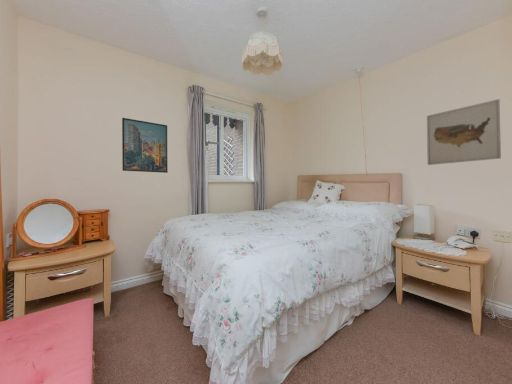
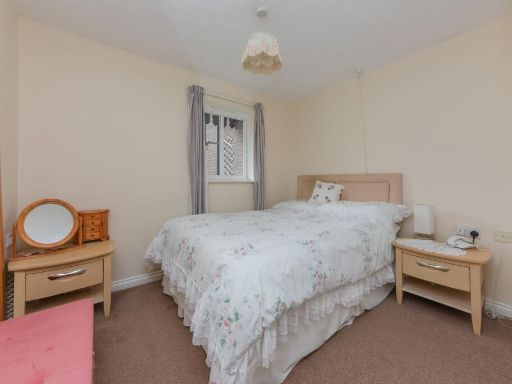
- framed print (146, 146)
- wall art (460, 135)
